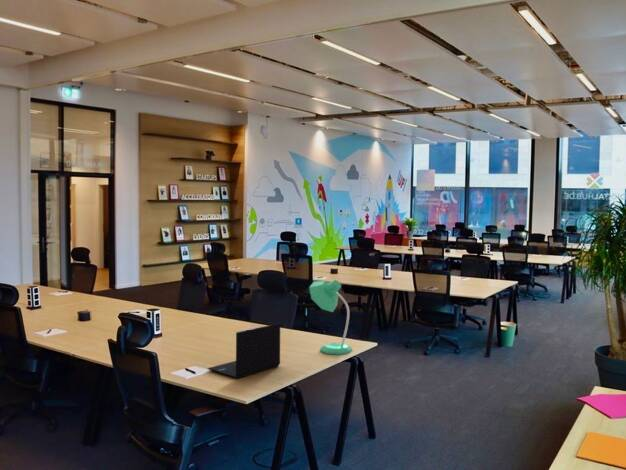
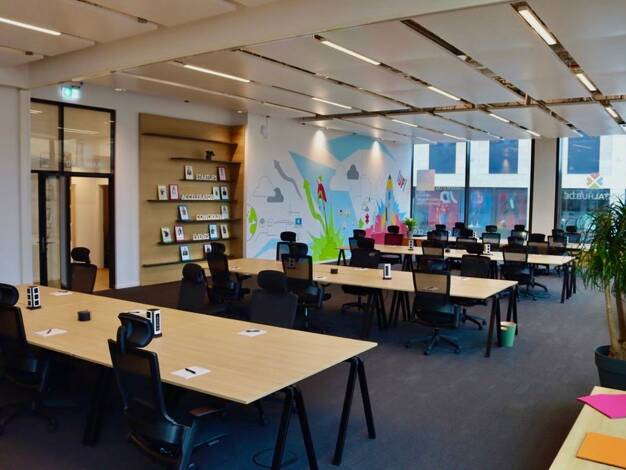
- desk lamp (331, 311)
- laptop (244, 346)
